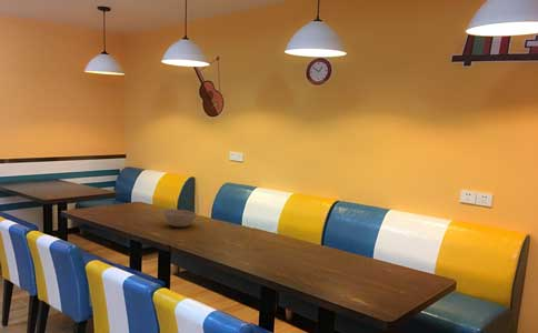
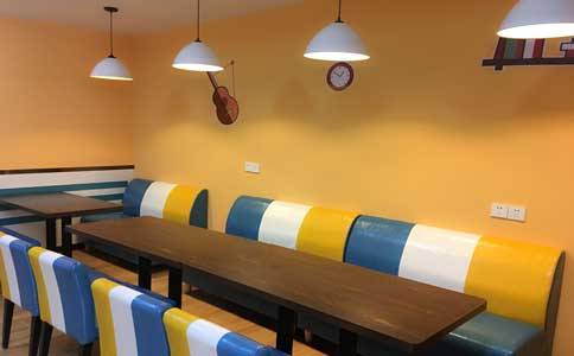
- bowl (179, 218)
